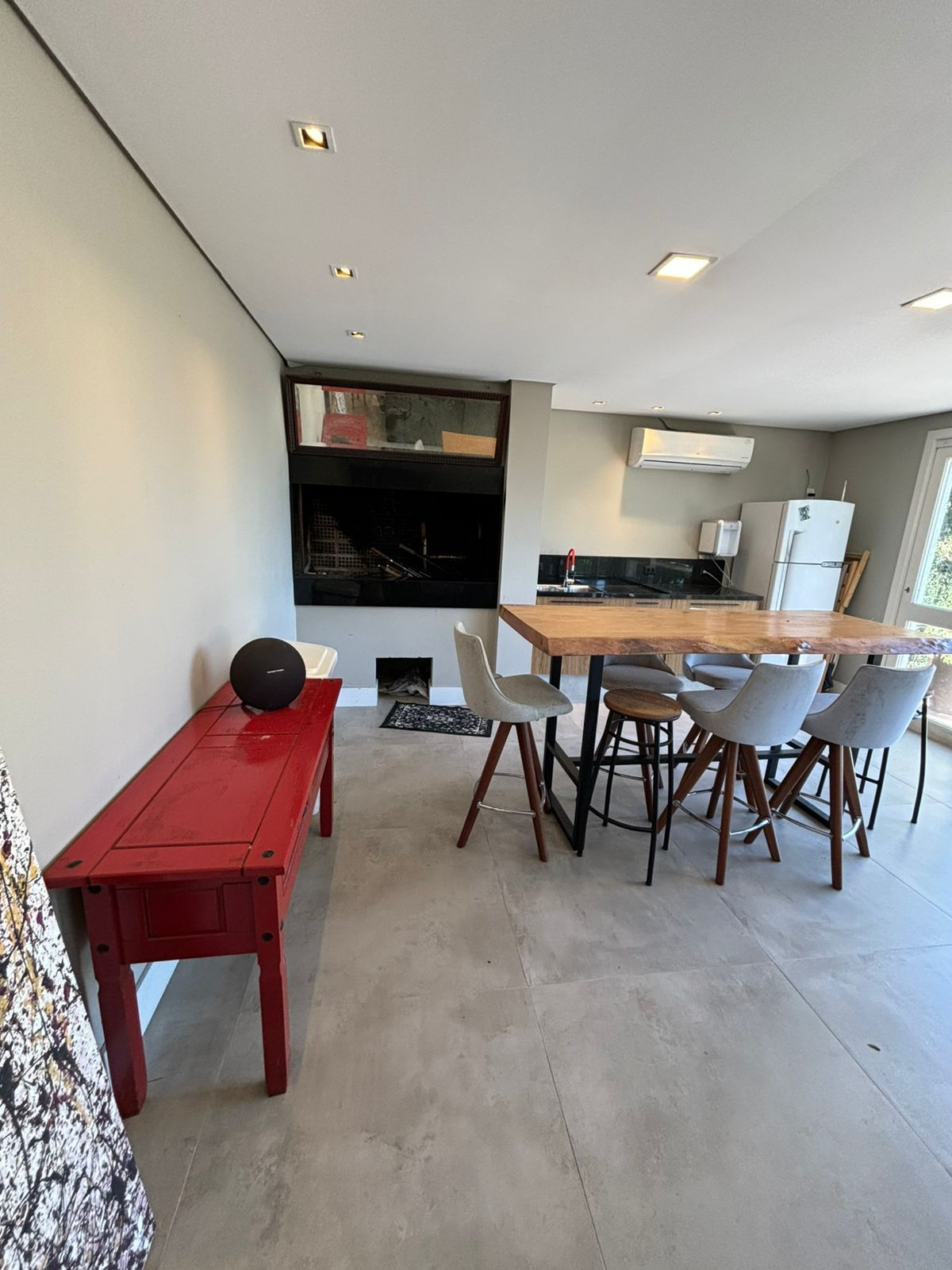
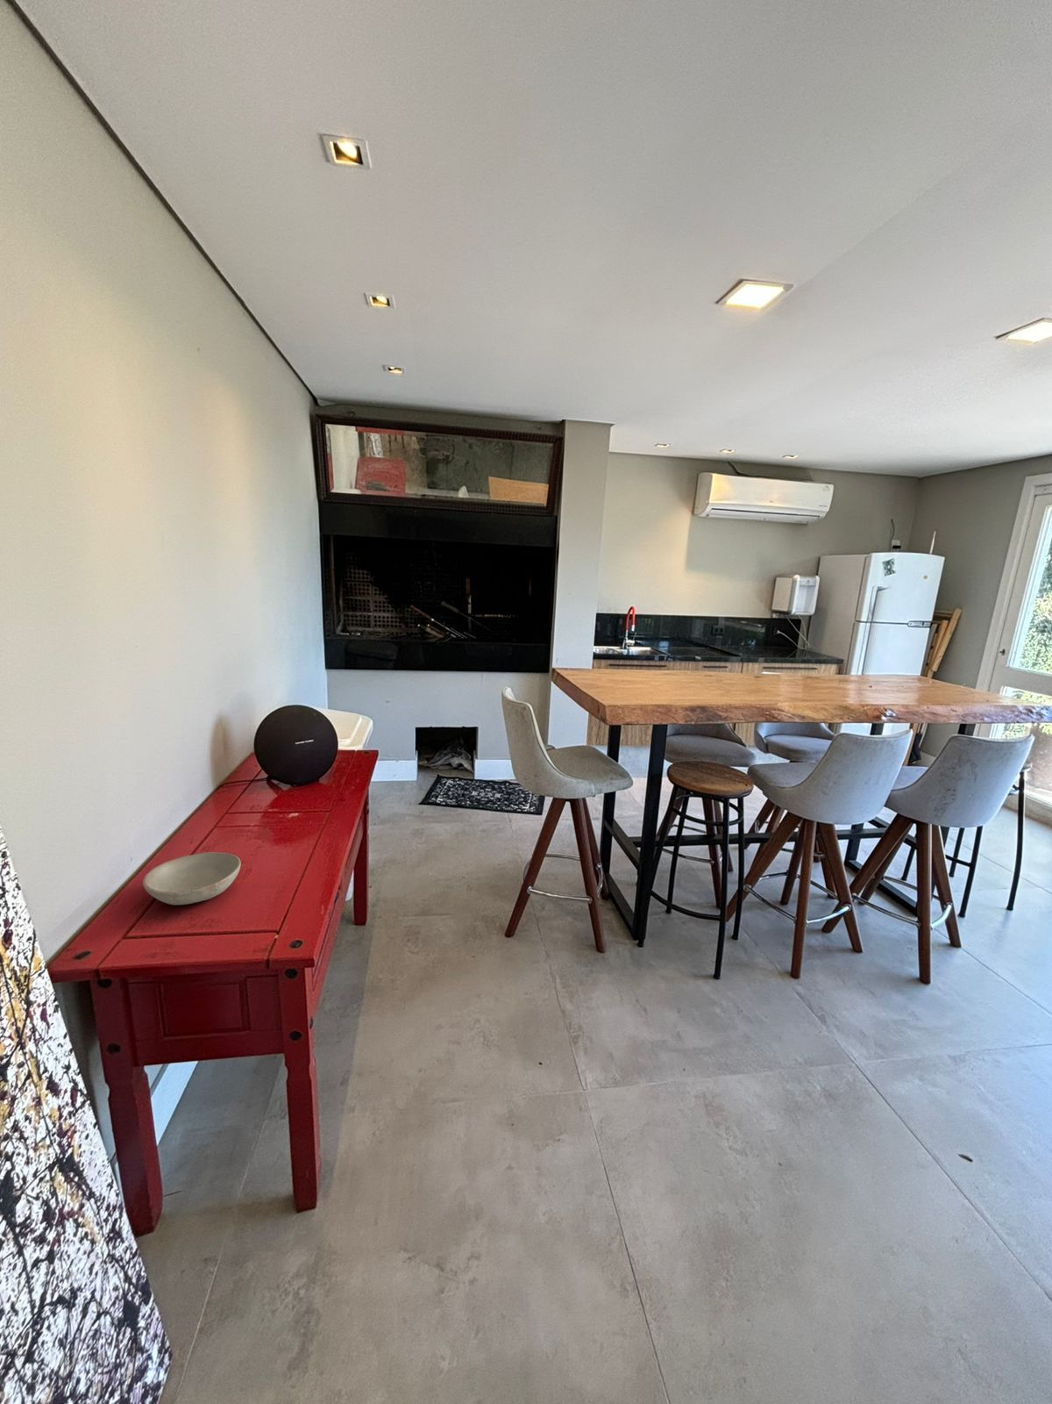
+ bowl (194, 881)
